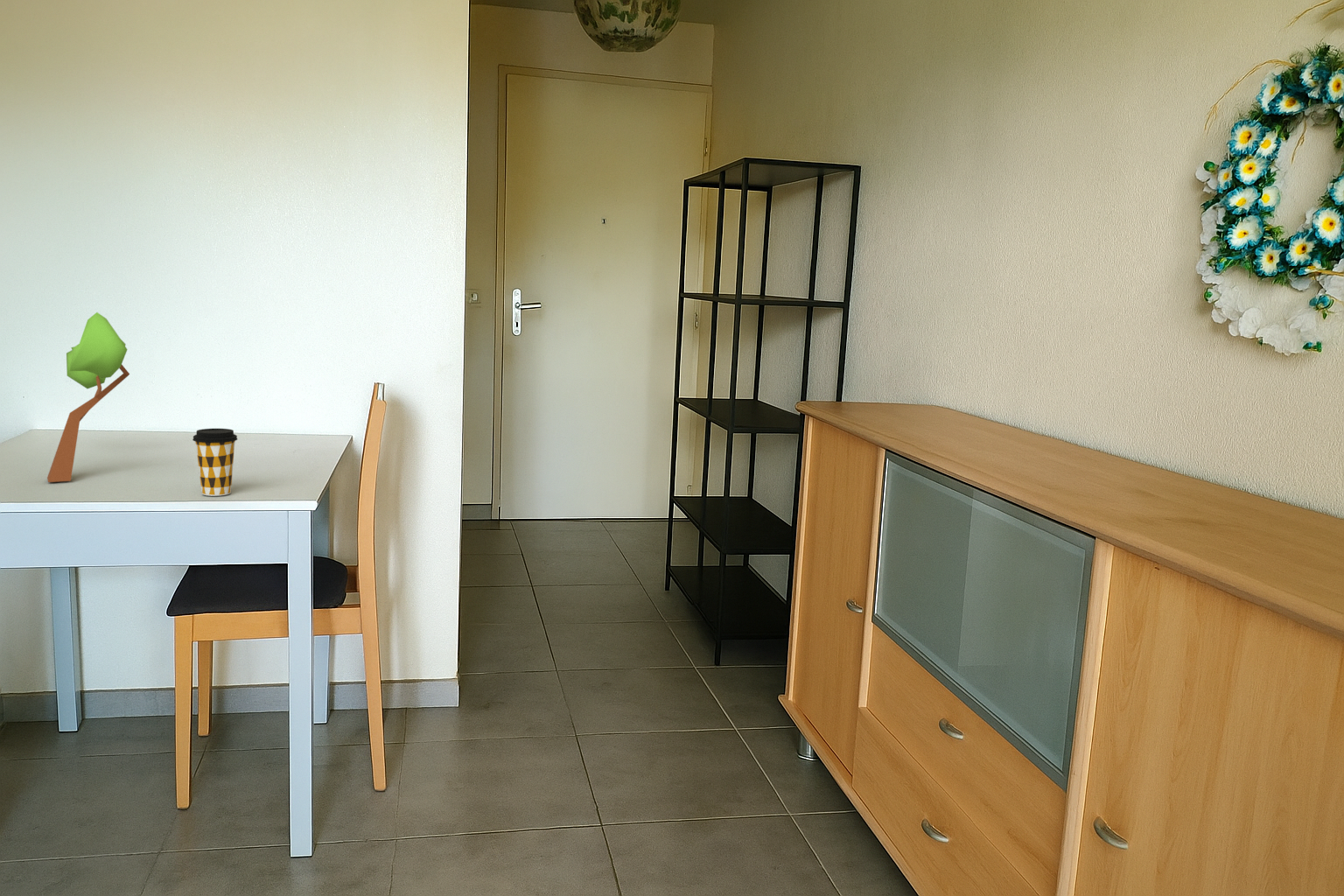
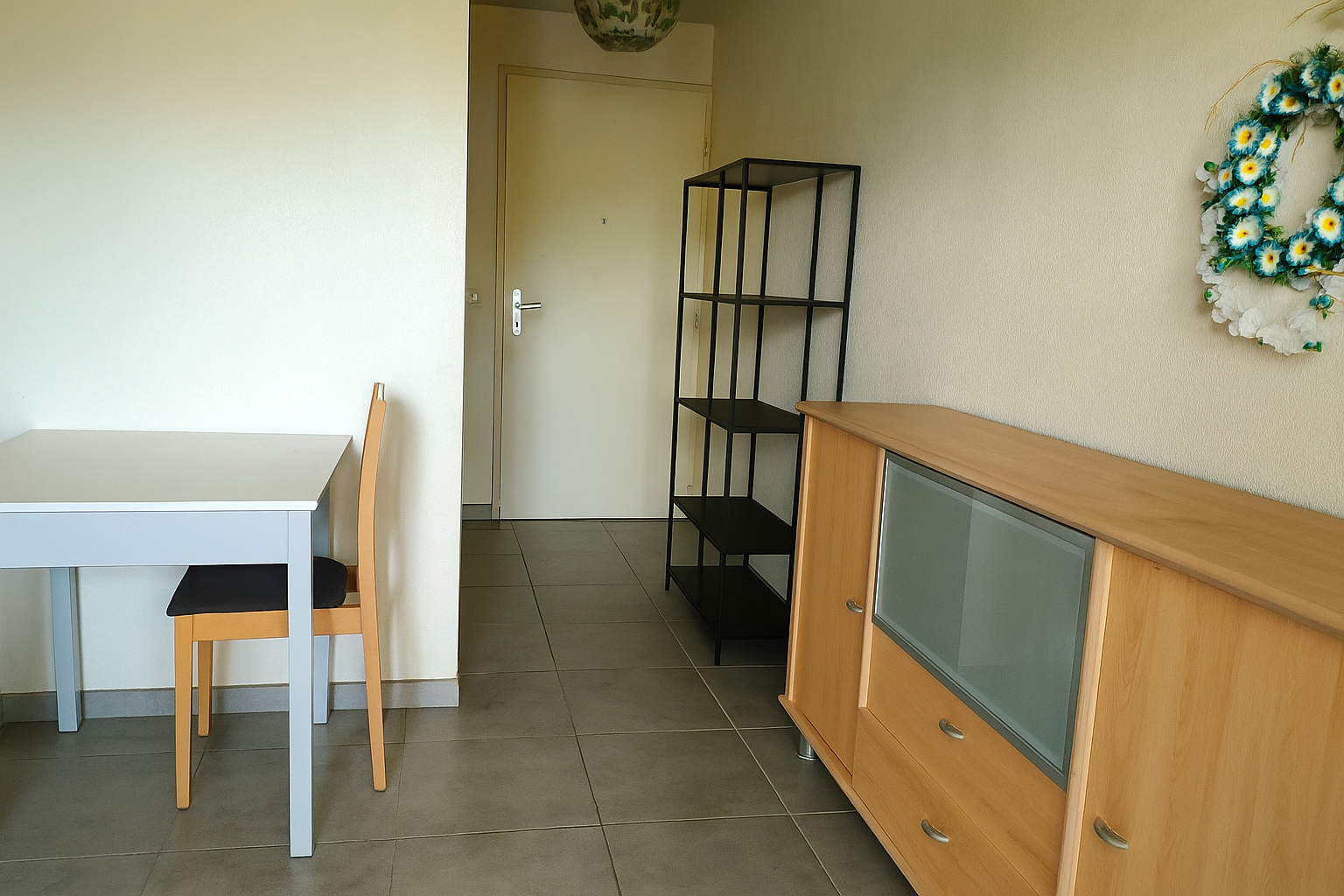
- coffee cup (215, 462)
- plant (86, 388)
